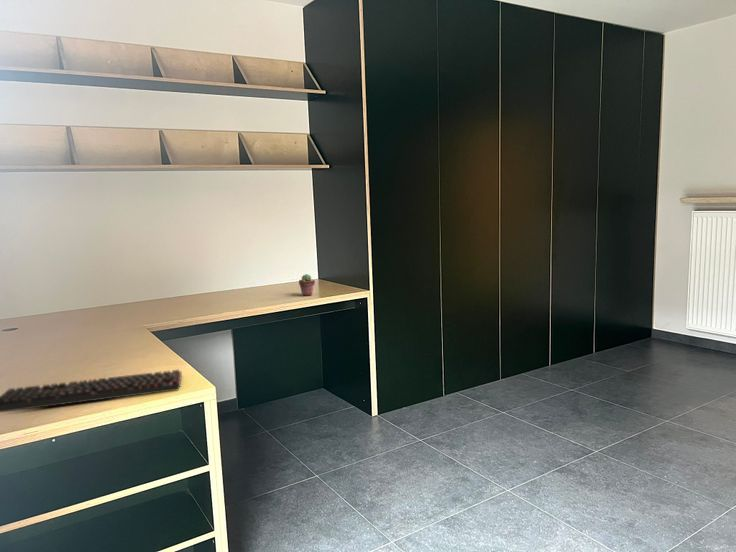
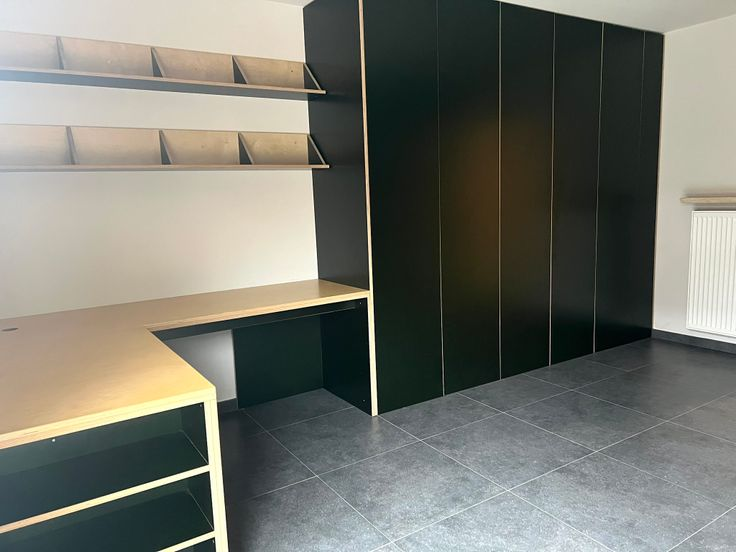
- keyboard (93, 388)
- potted succulent (306, 284)
